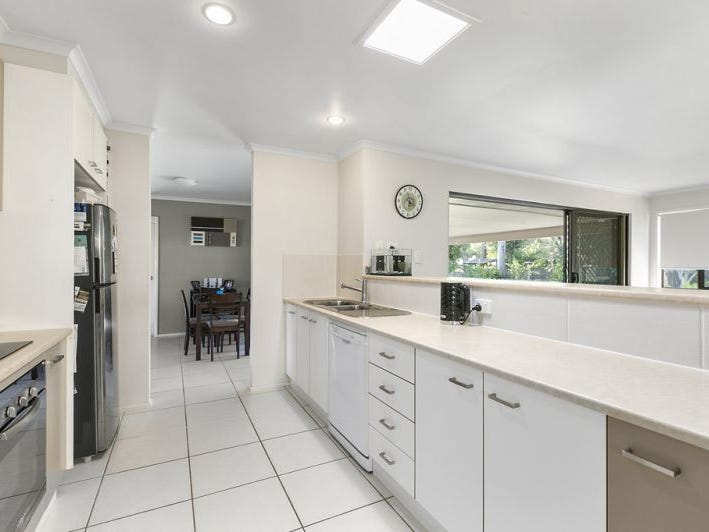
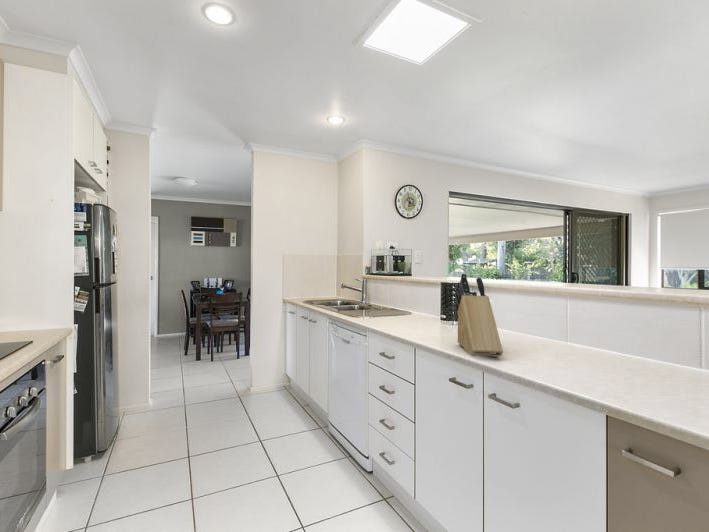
+ knife block (475, 311)
